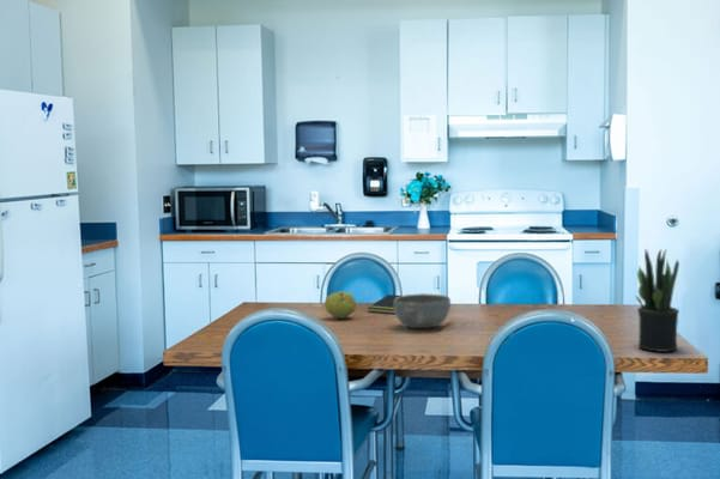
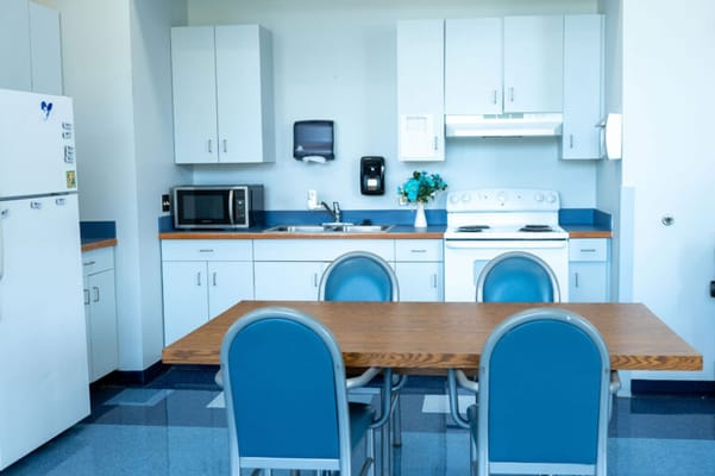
- potted plant (657, 297)
- fruit (340, 304)
- bowl (422, 313)
- notepad (399, 296)
